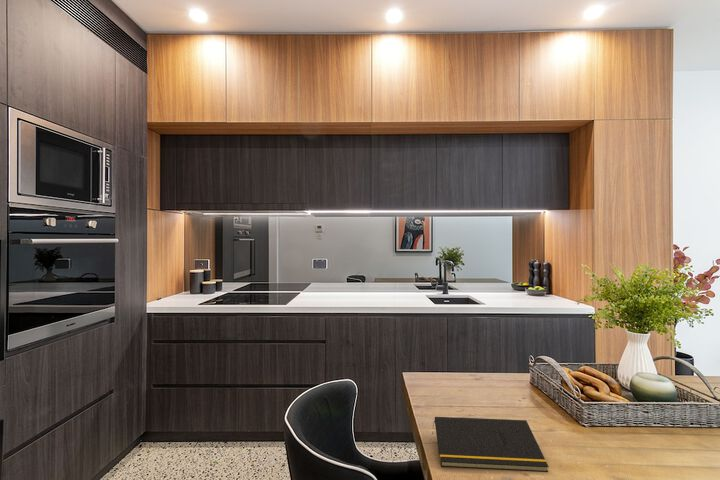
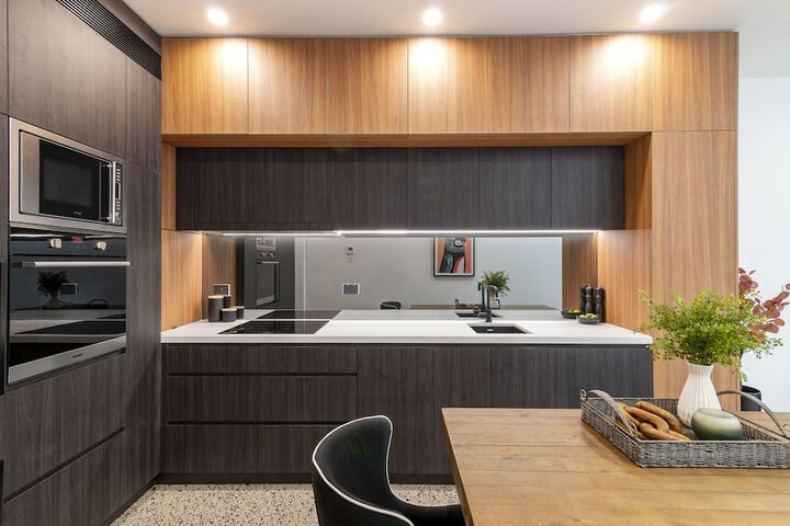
- notepad (486, 441)
